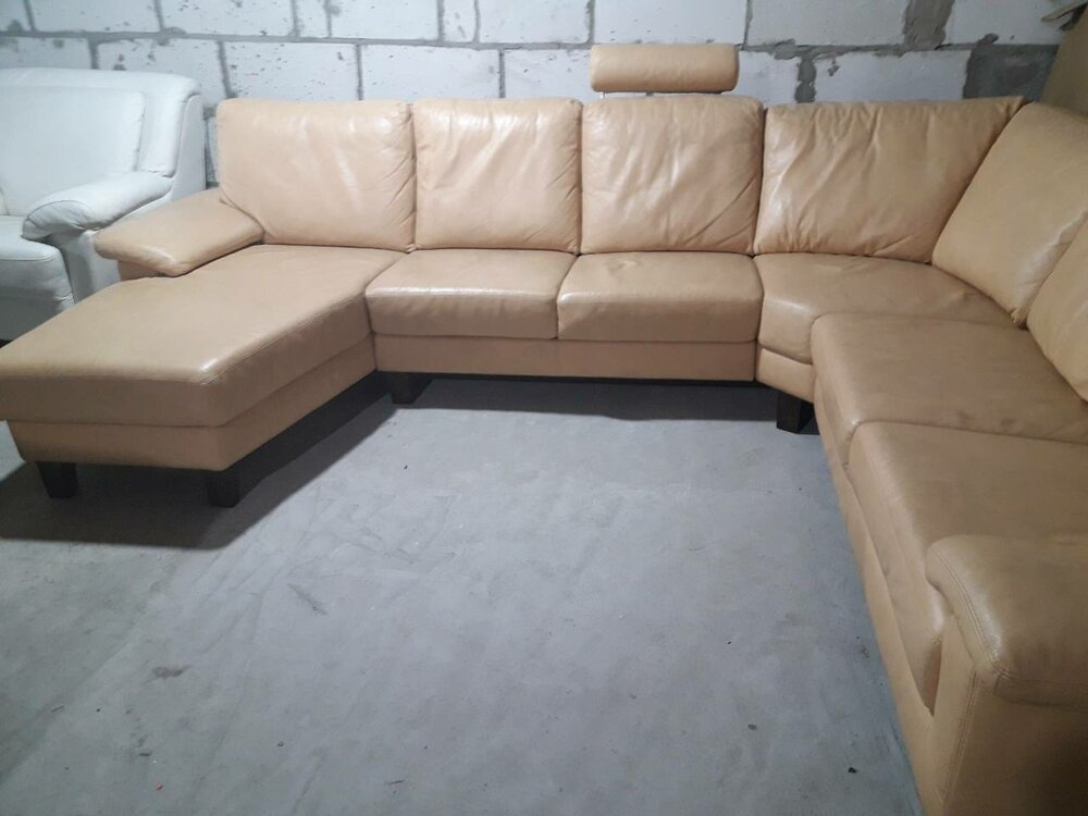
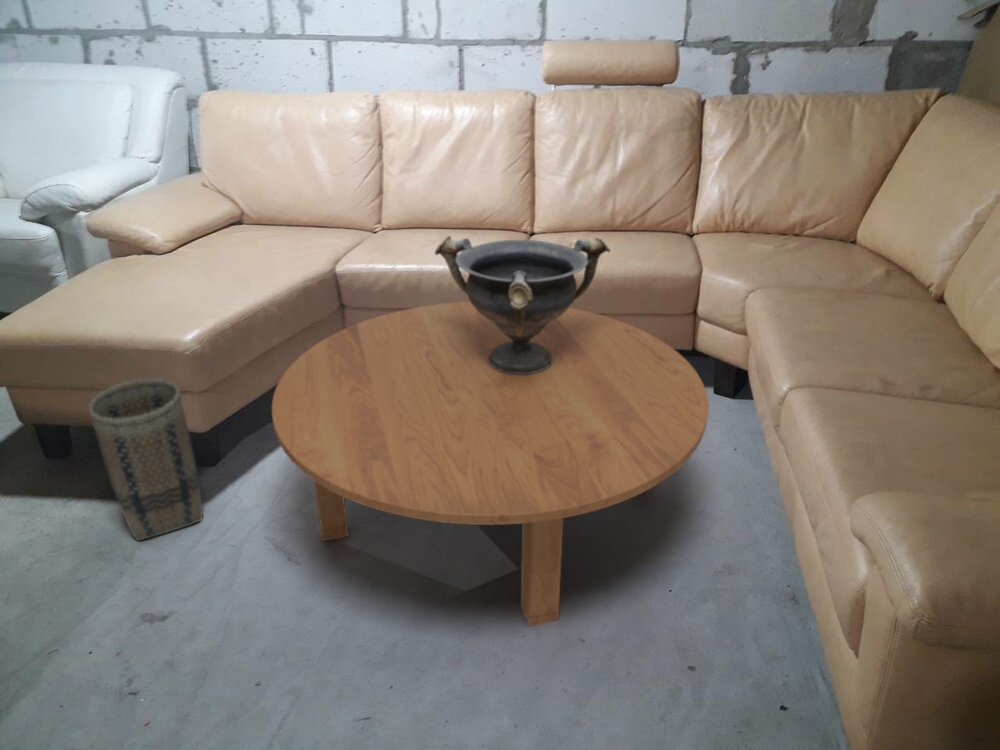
+ decorative bowl (511, 309)
+ basket (150, 459)
+ coffee table (491, 445)
